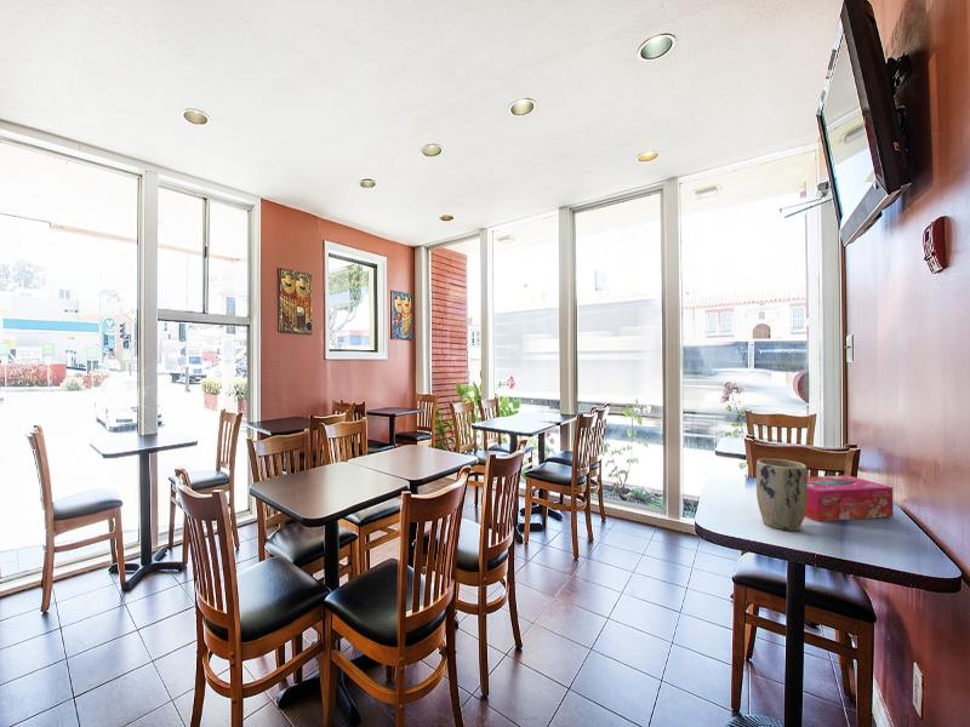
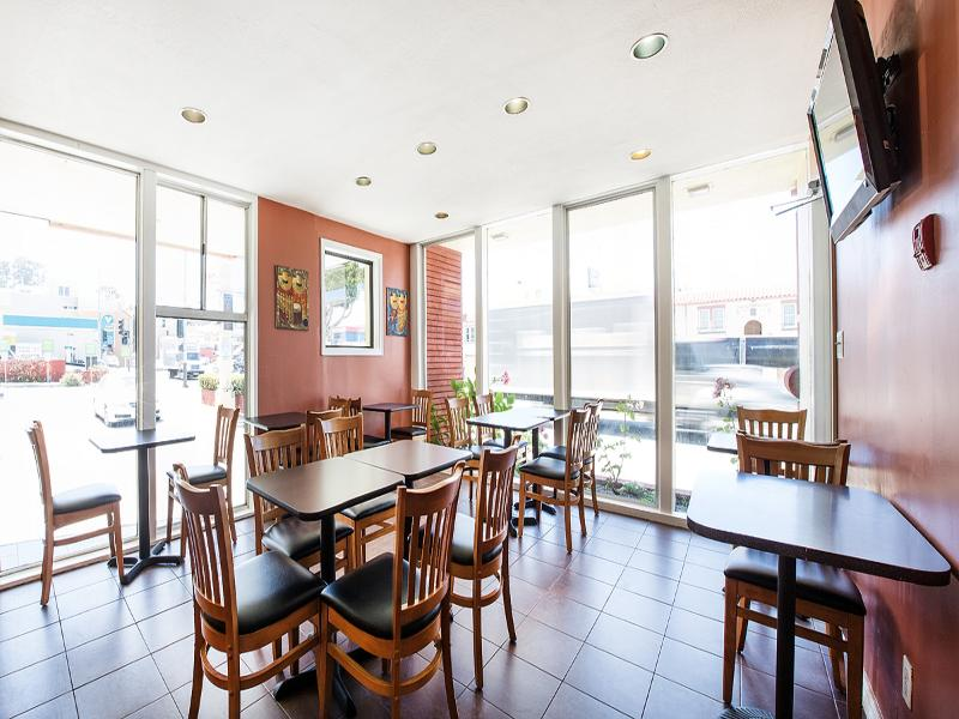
- tissue box (833, 497)
- plant pot (781, 493)
